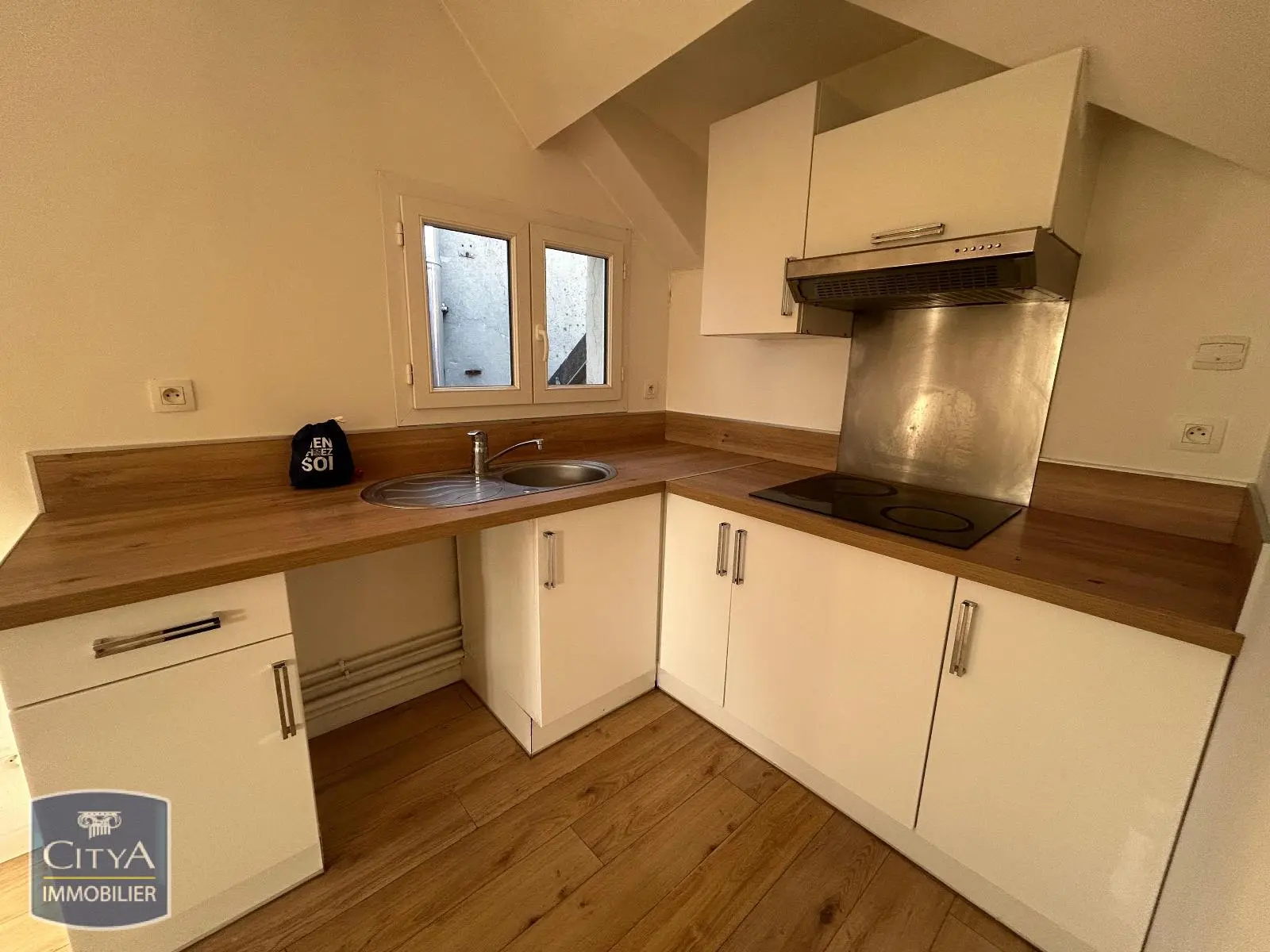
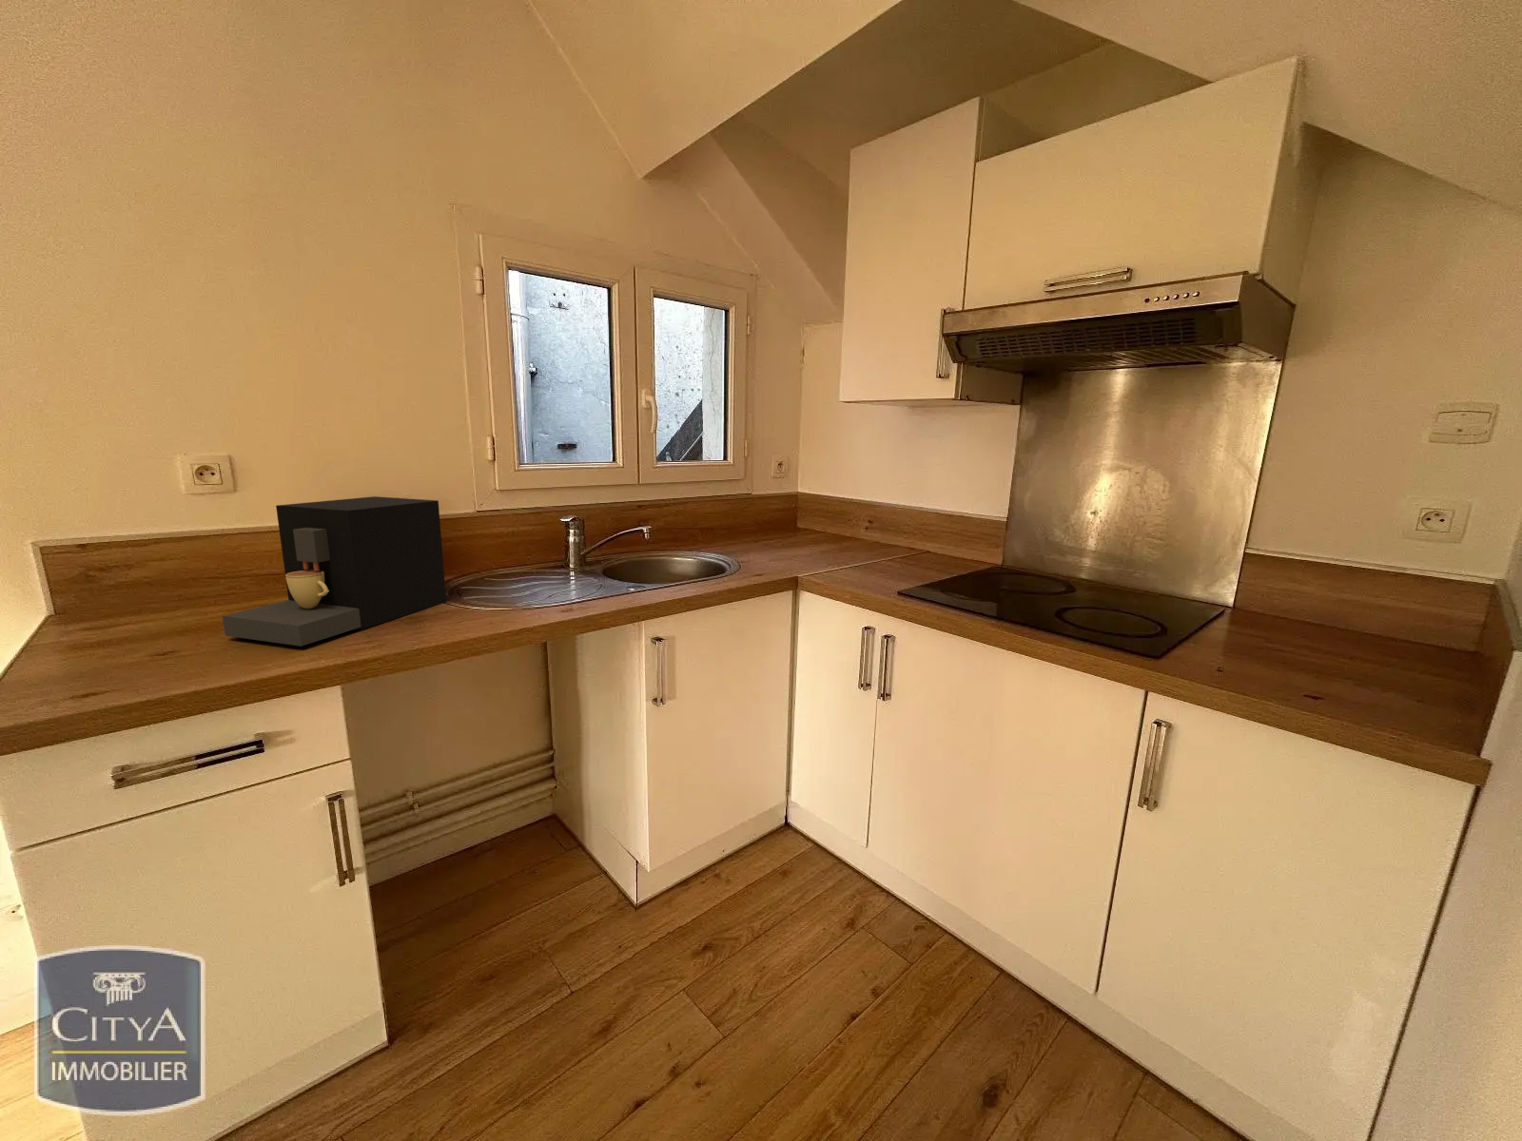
+ coffee maker (342, 563)
